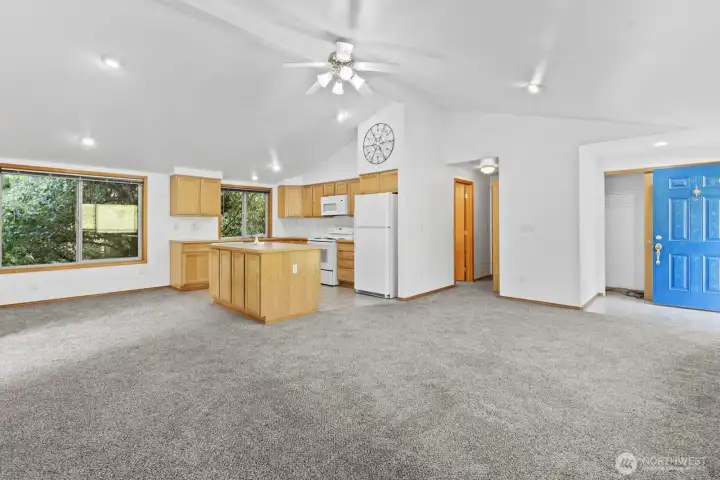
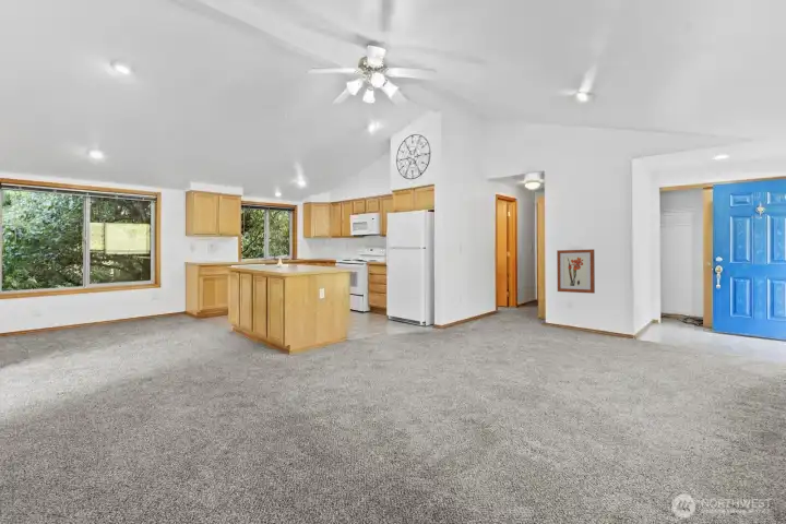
+ wall art (575, 271)
